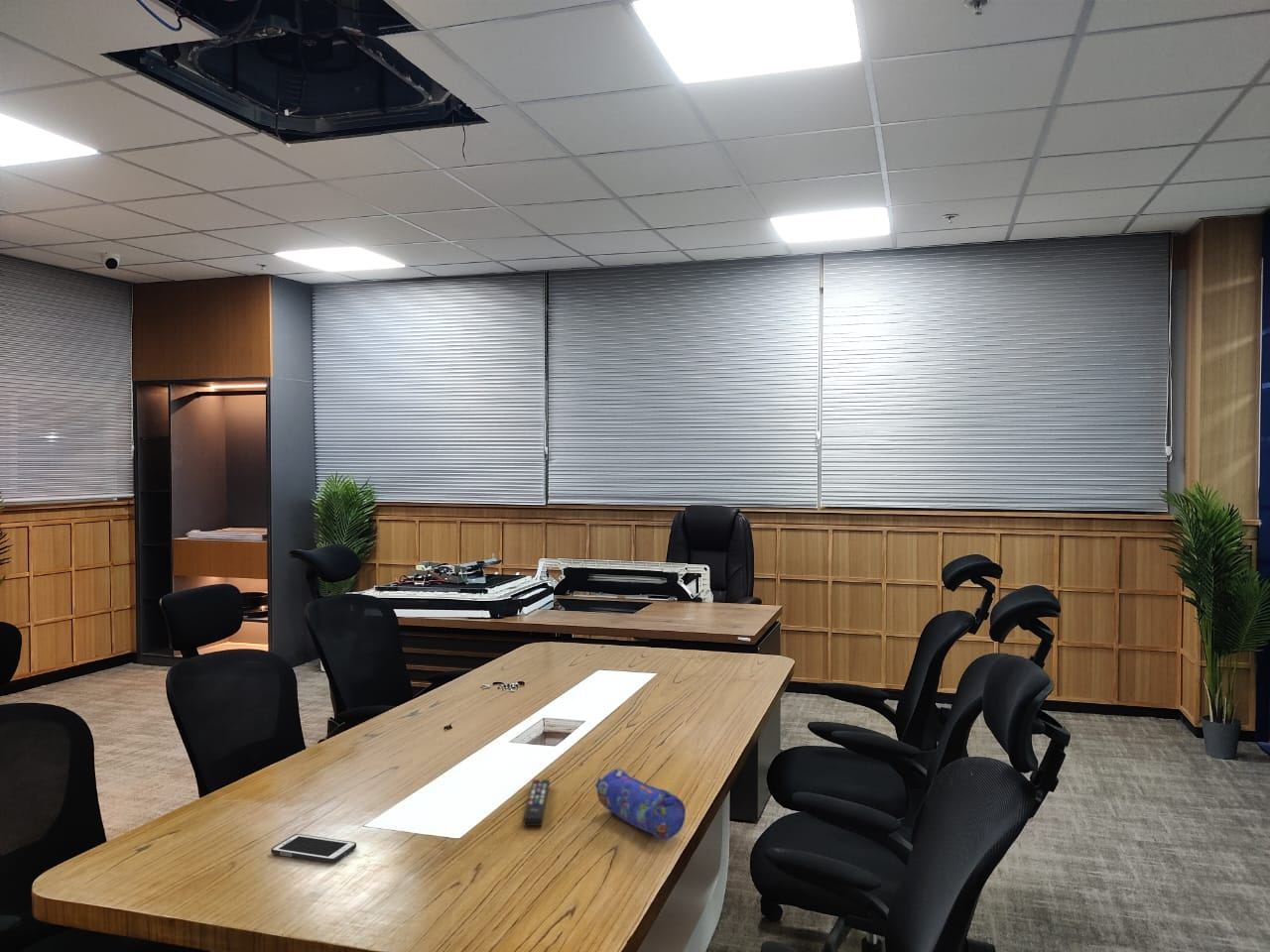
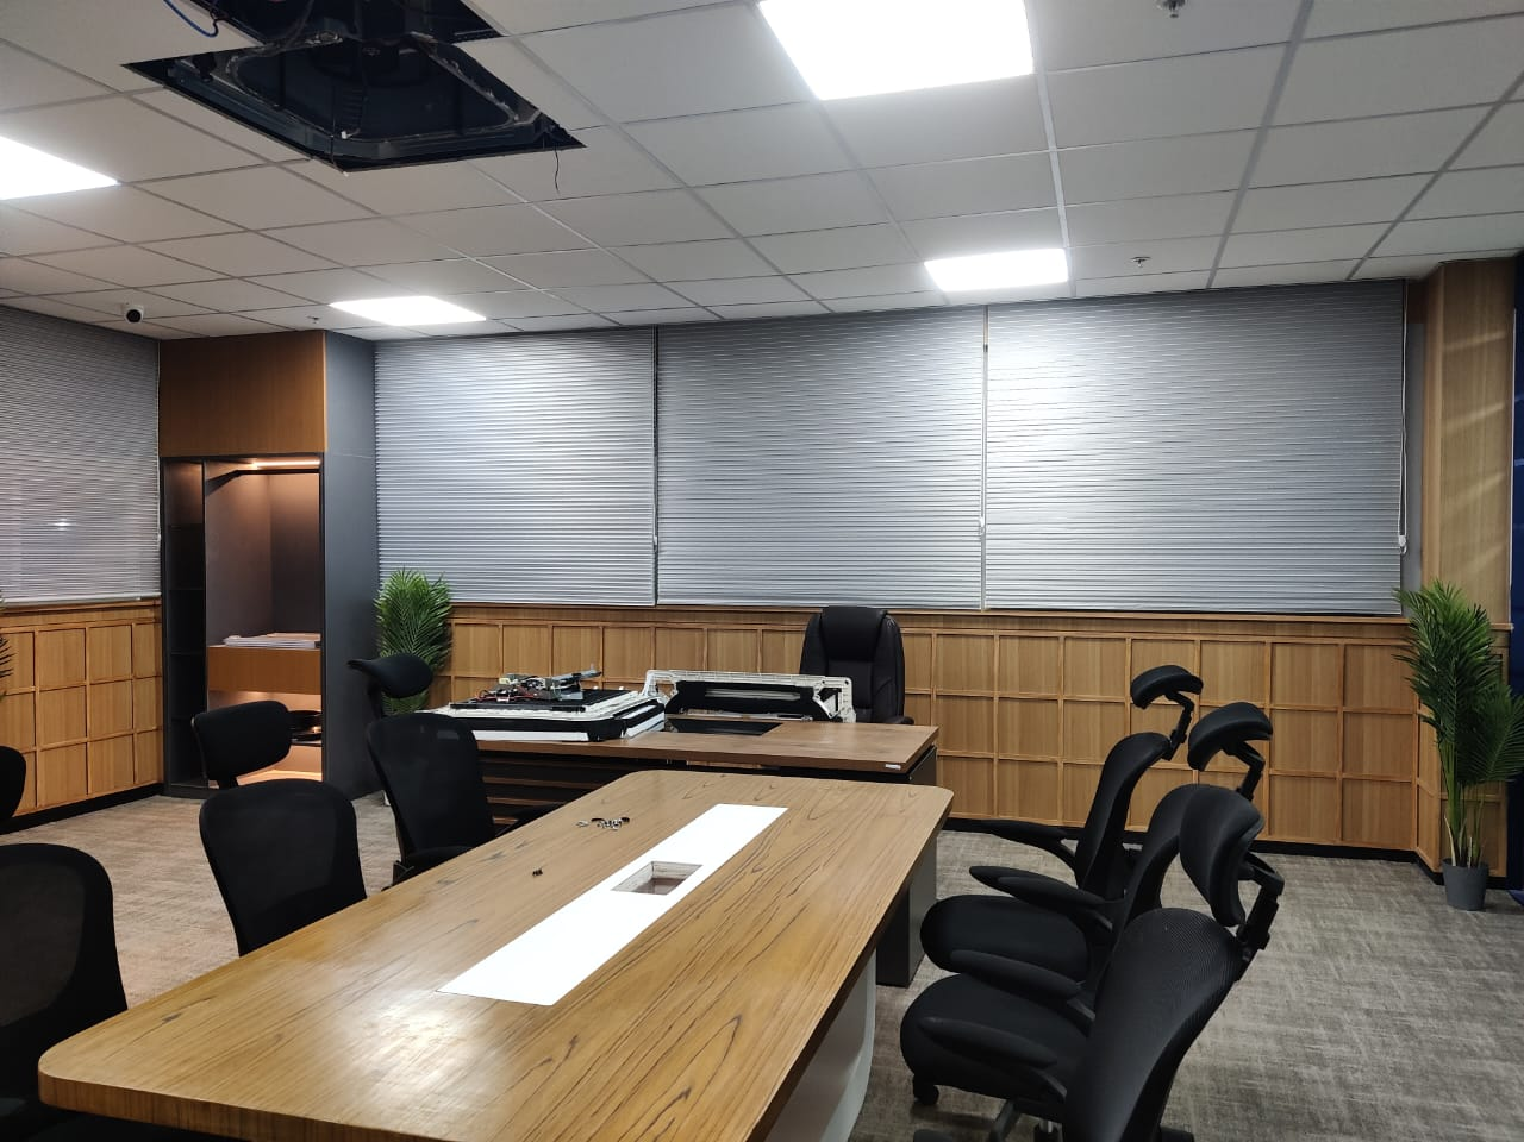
- pencil case (639, 800)
- cell phone (314, 848)
- remote control (537, 800)
